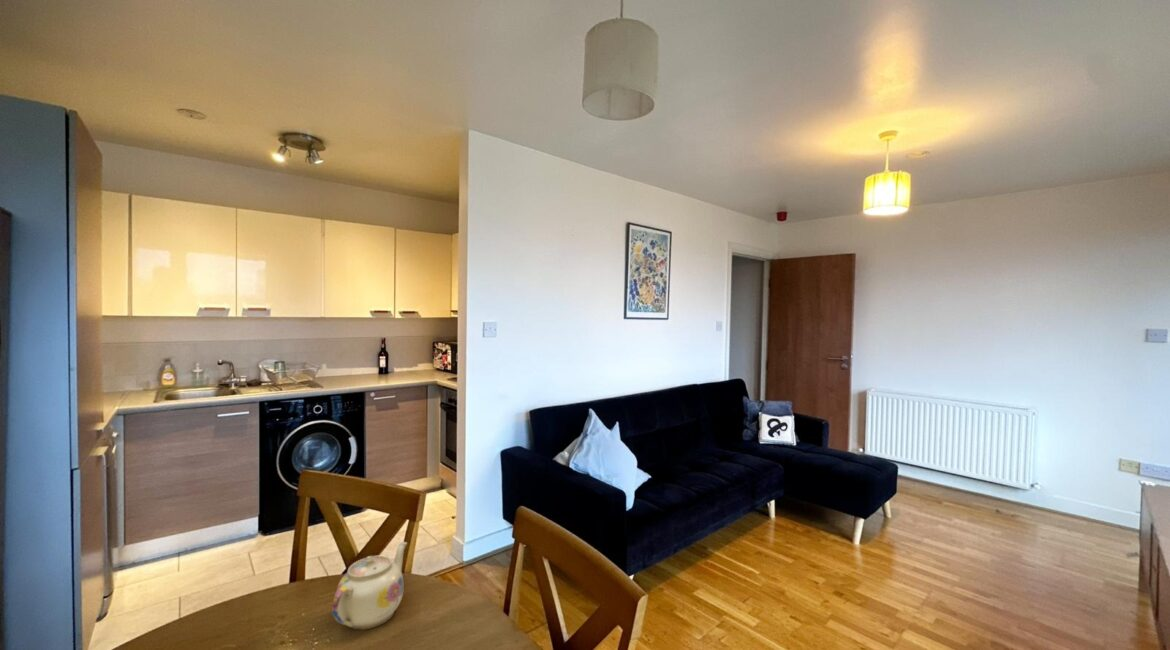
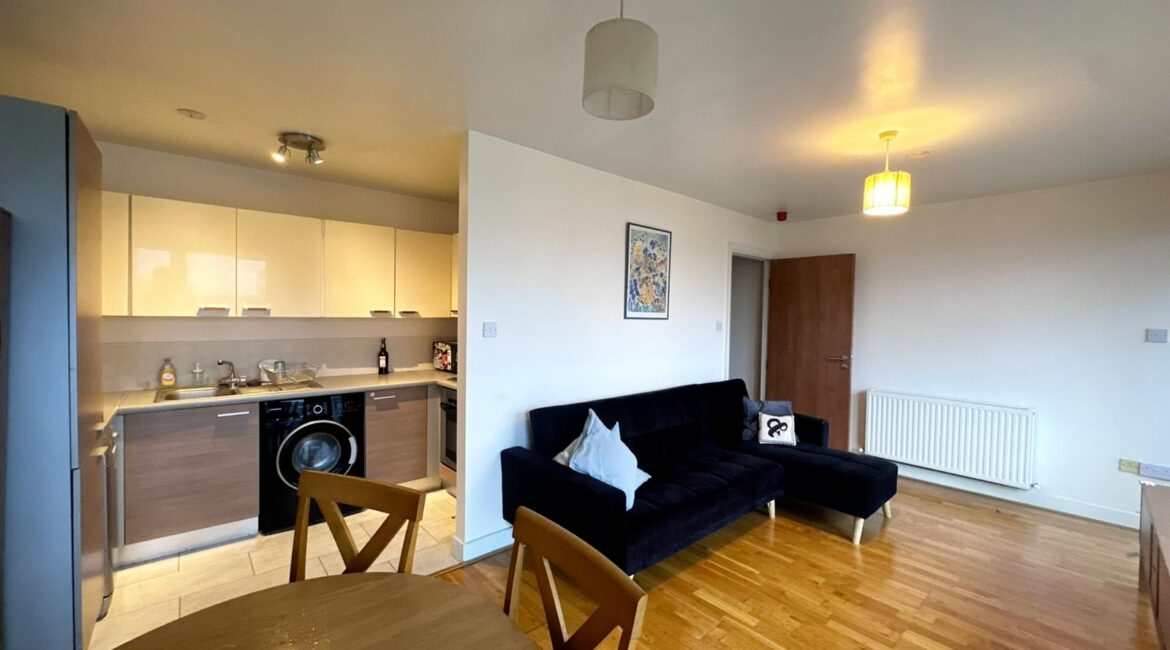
- teapot (371, 584)
